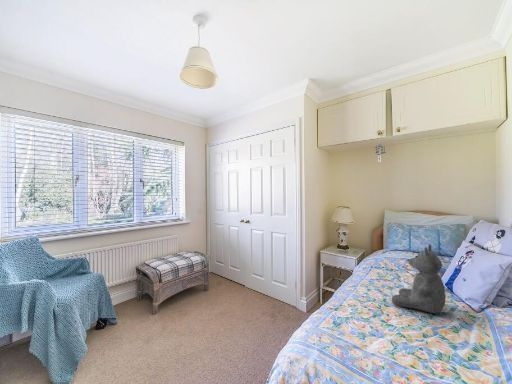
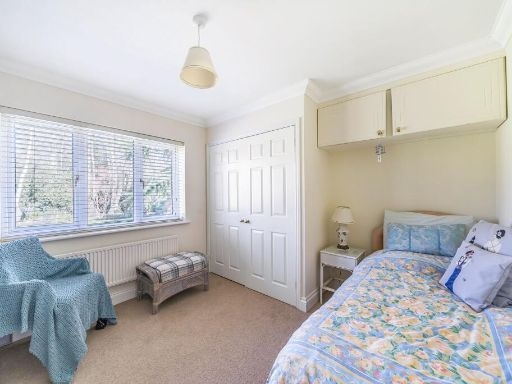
- teddy bear (417, 275)
